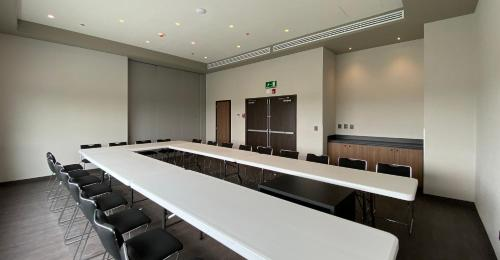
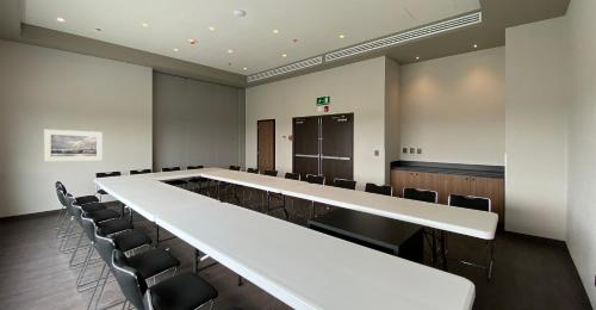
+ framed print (74, 145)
